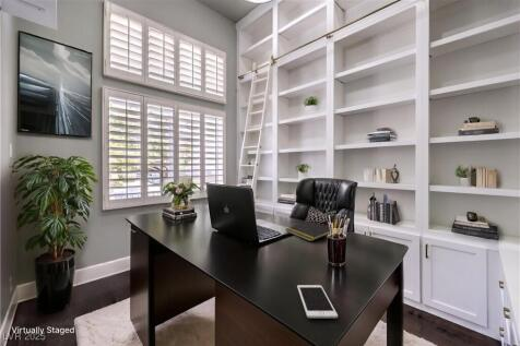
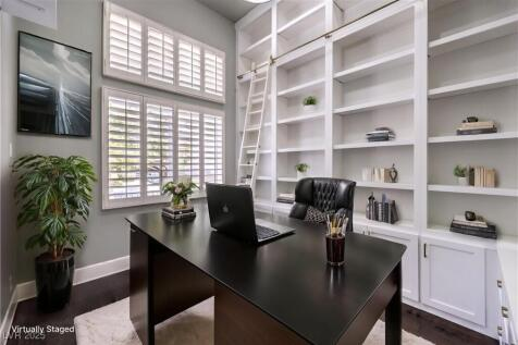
- cell phone (315, 299)
- notepad (308, 229)
